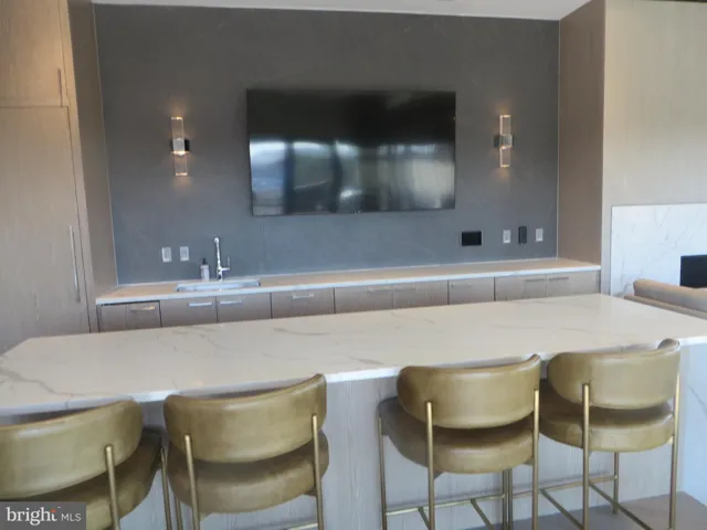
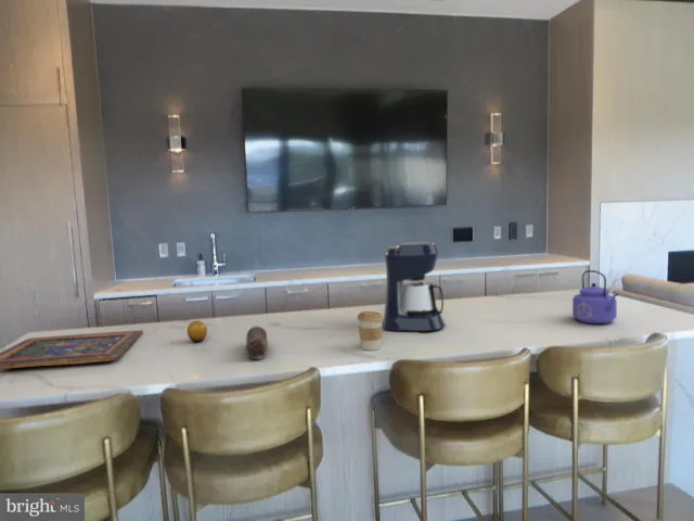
+ kettle (597, 296)
+ fruit (196, 330)
+ painted panel (68, 347)
+ candle (256, 341)
+ coffee maker (411, 284)
+ coffee cup (370, 329)
